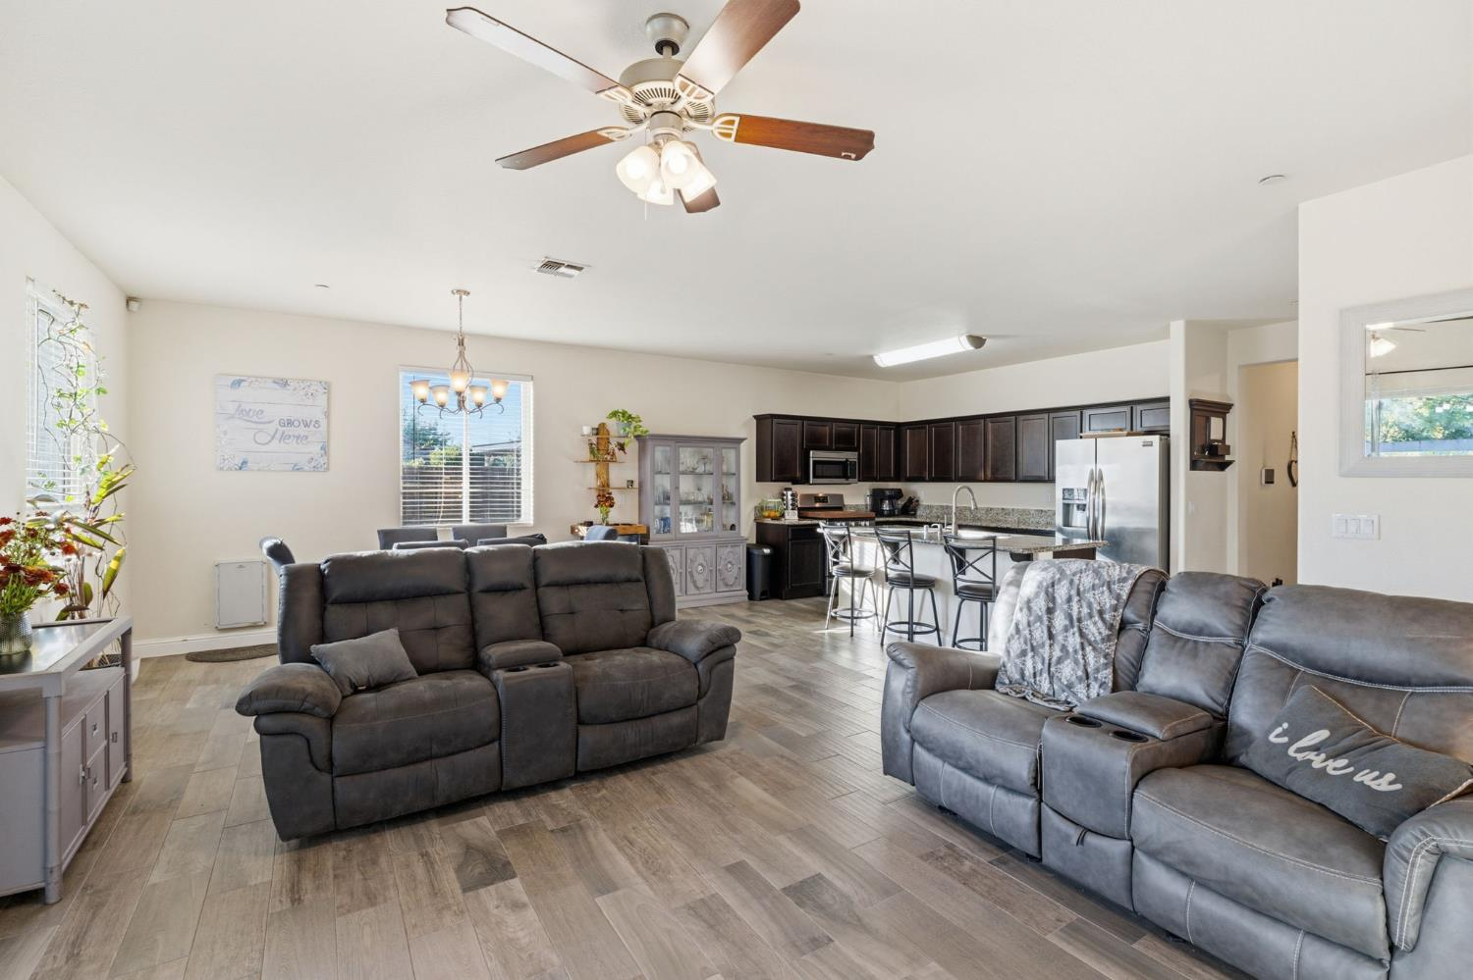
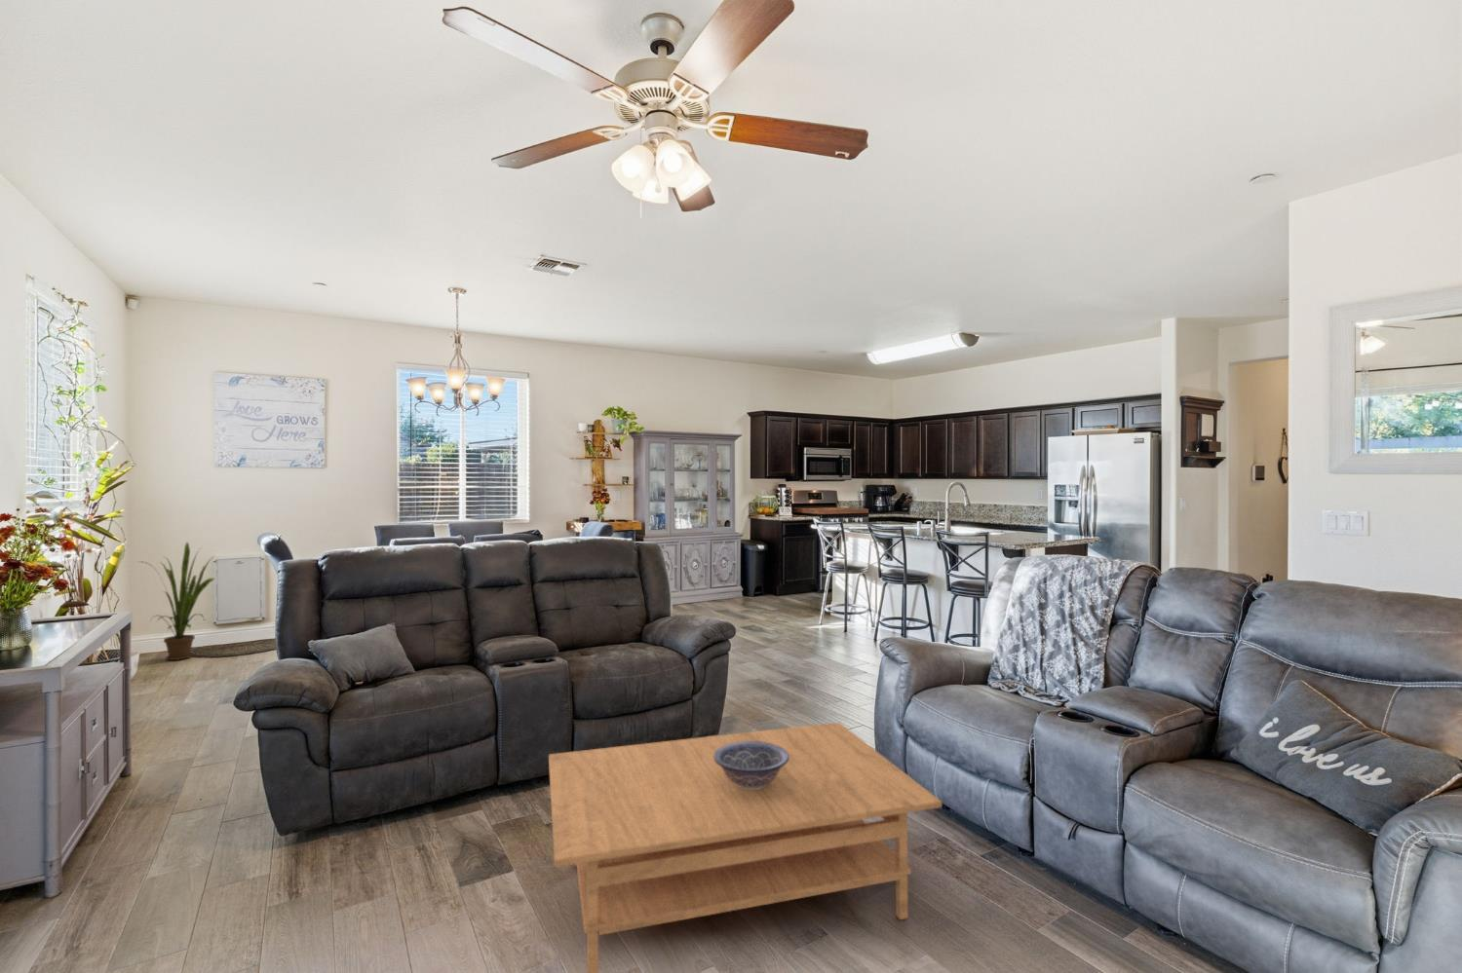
+ house plant (177, 599)
+ coffee table (729, 832)
+ decorative bowl (751, 769)
